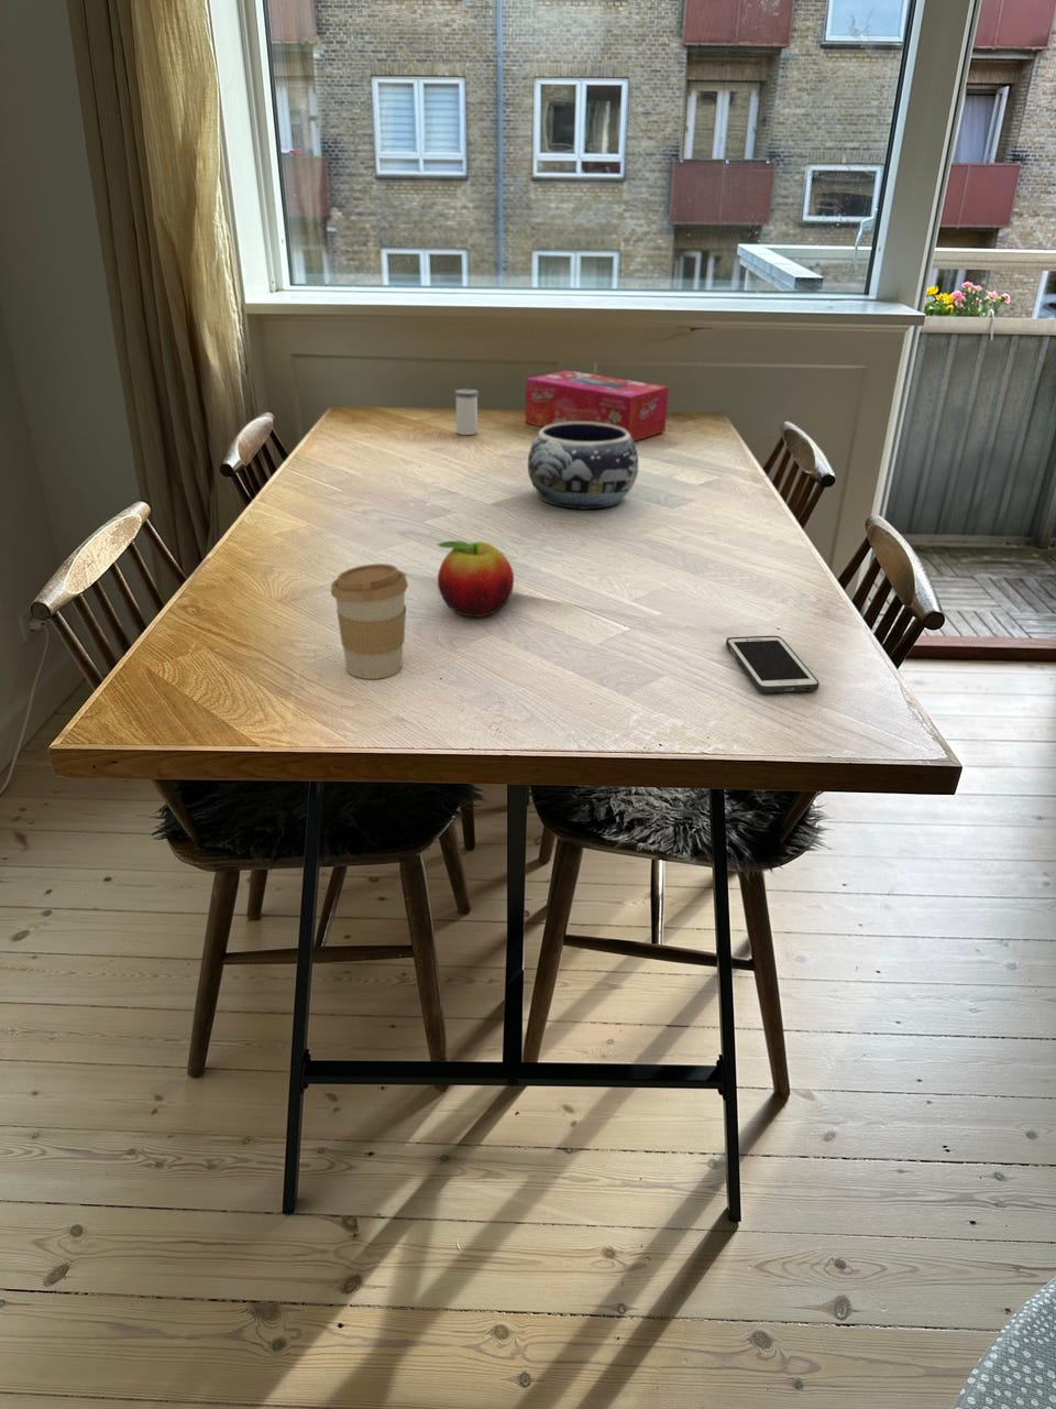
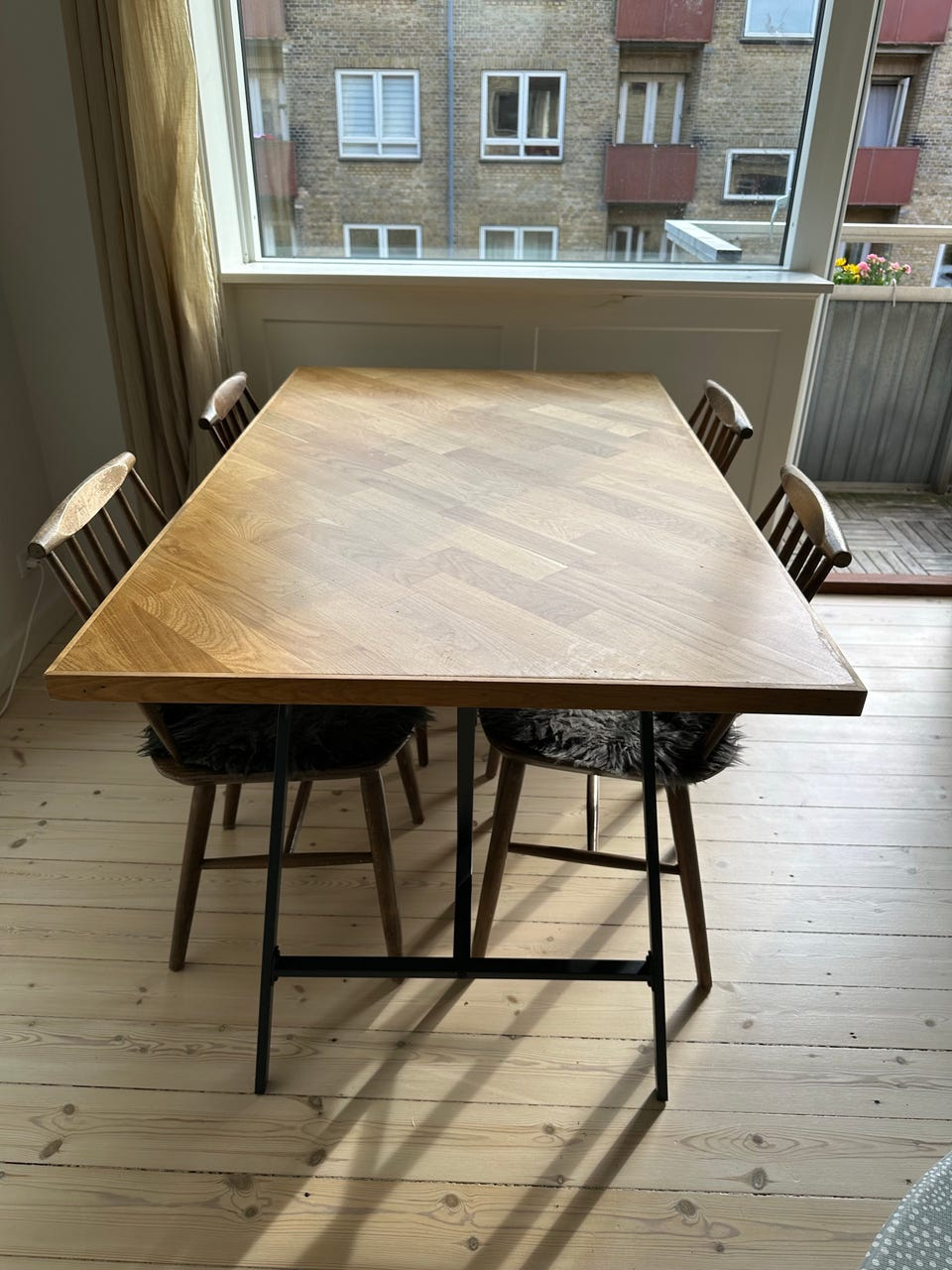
- salt shaker (466, 412)
- tissue box (595, 405)
- coffee cup (370, 619)
- fruit (475, 576)
- cell phone (770, 662)
- decorative bowl (582, 465)
